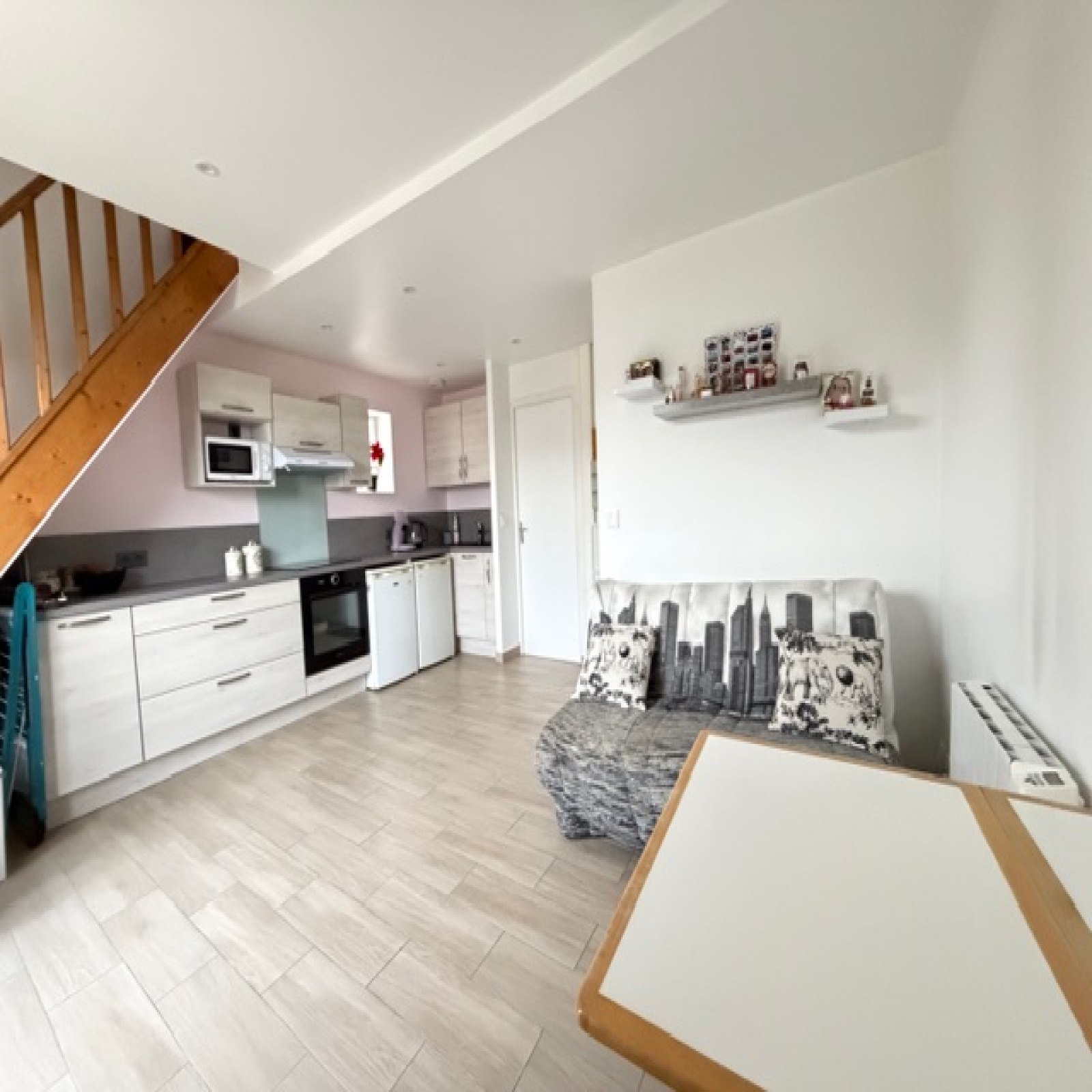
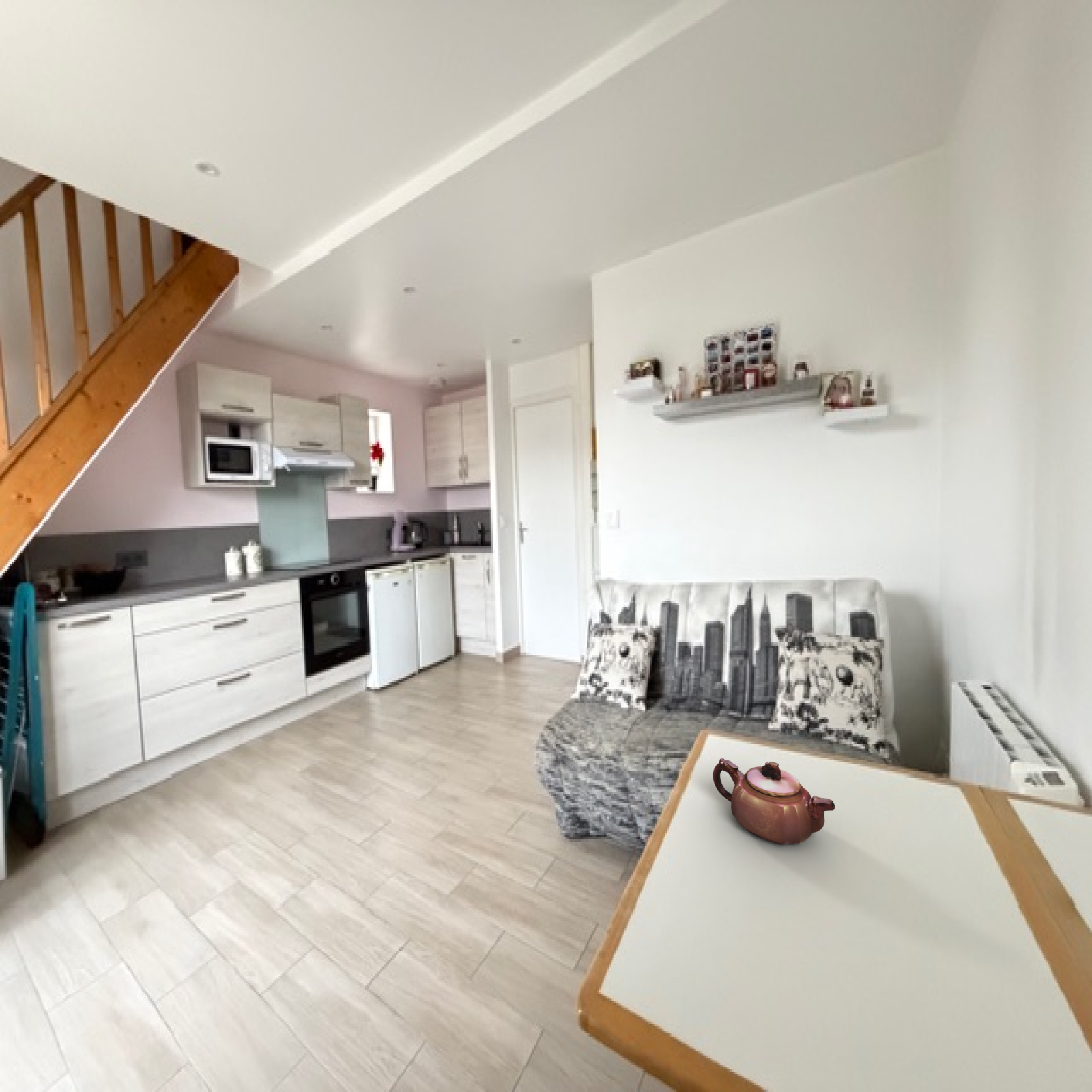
+ teapot (769, 792)
